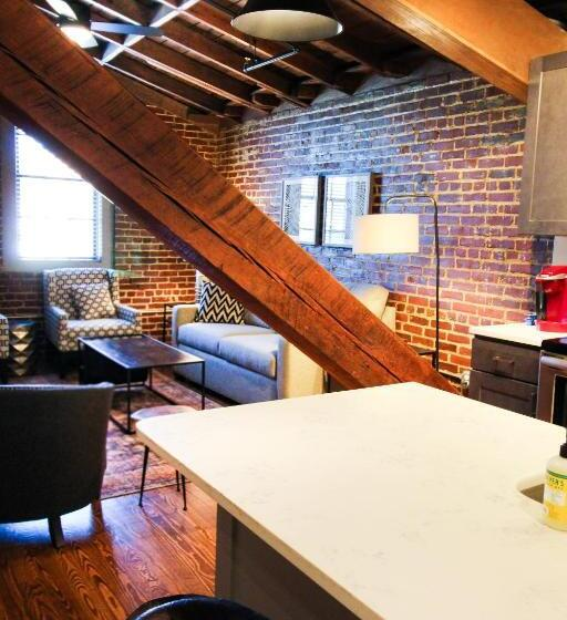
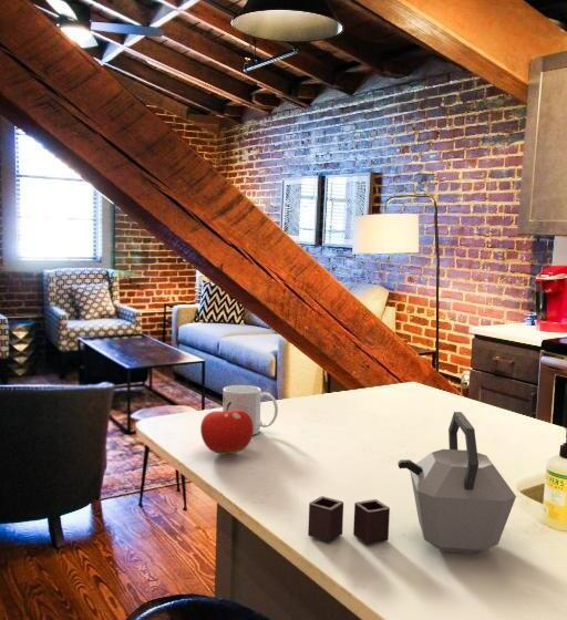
+ fruit (227, 428)
+ mug (250, 410)
+ kettle (411, 477)
